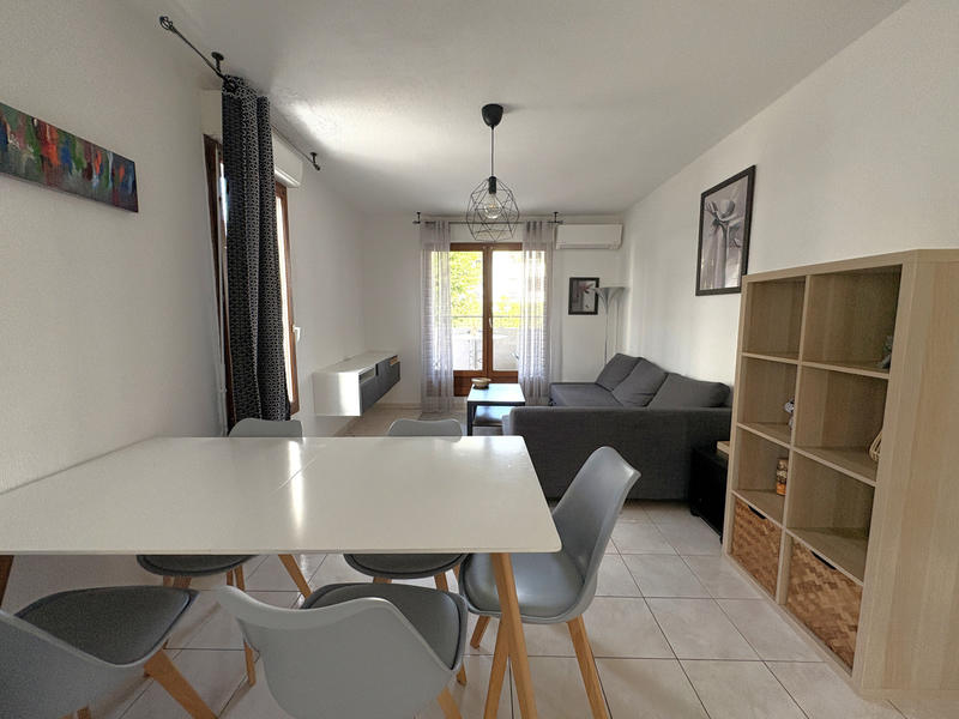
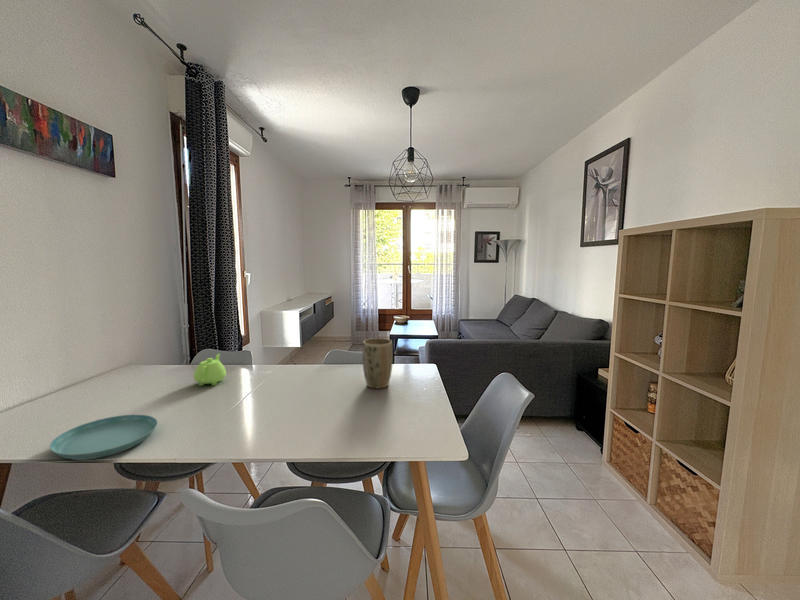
+ saucer (108, 436)
+ plant pot (377, 363)
+ teapot (210, 370)
